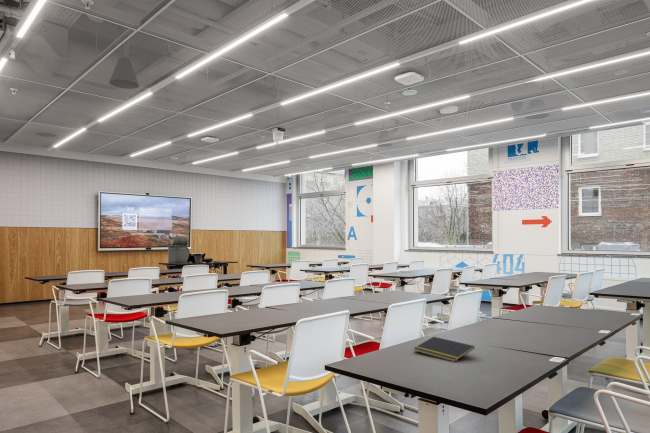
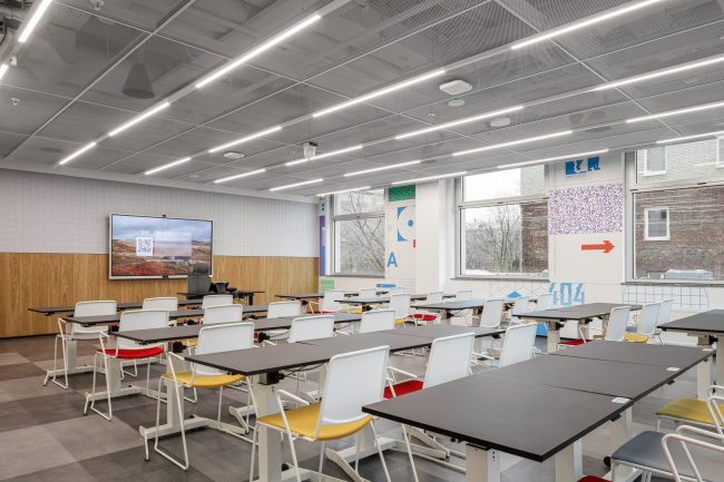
- notepad (443, 348)
